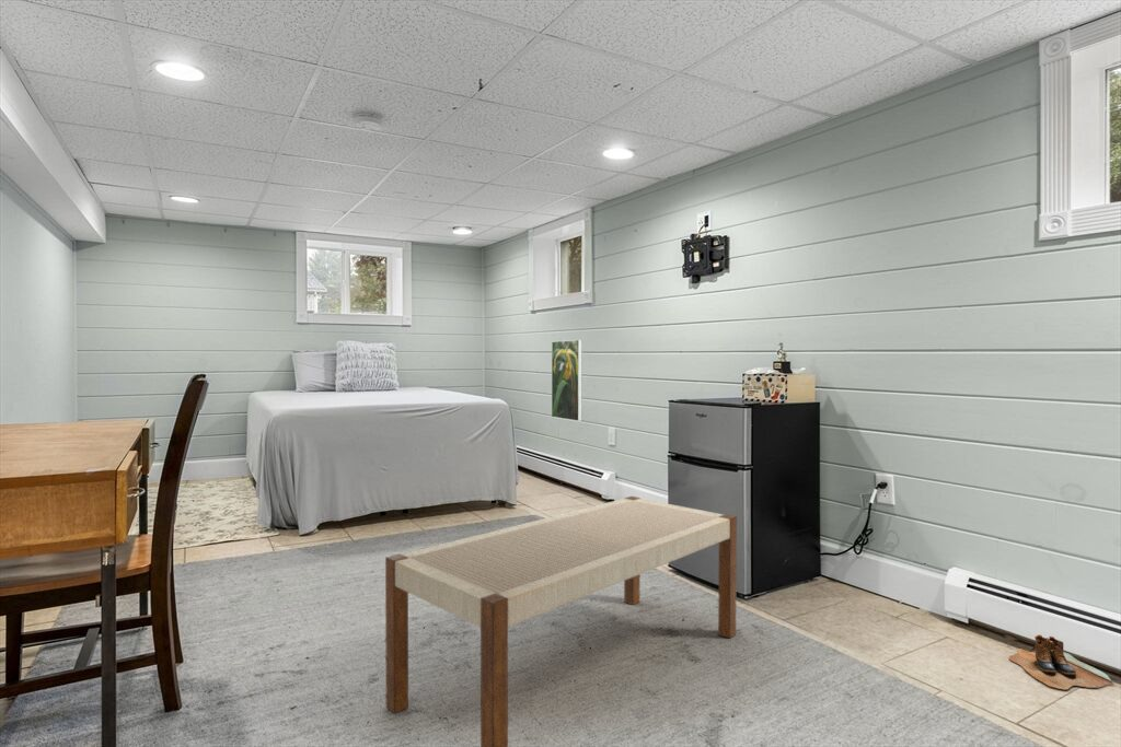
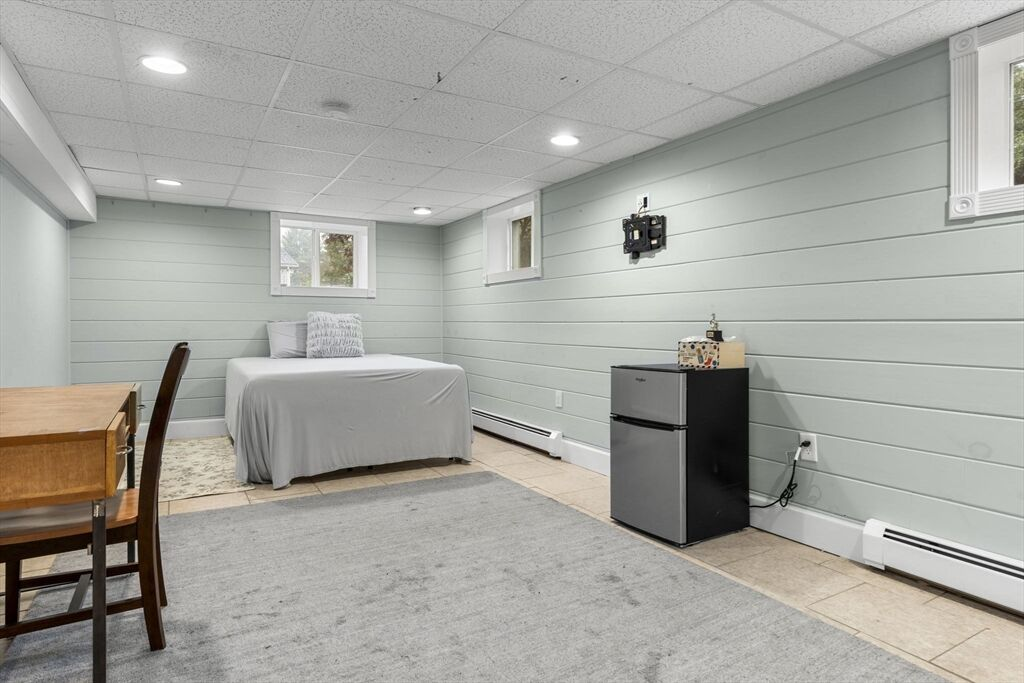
- boots (1056, 656)
- bench (580, 597)
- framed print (566, 380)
